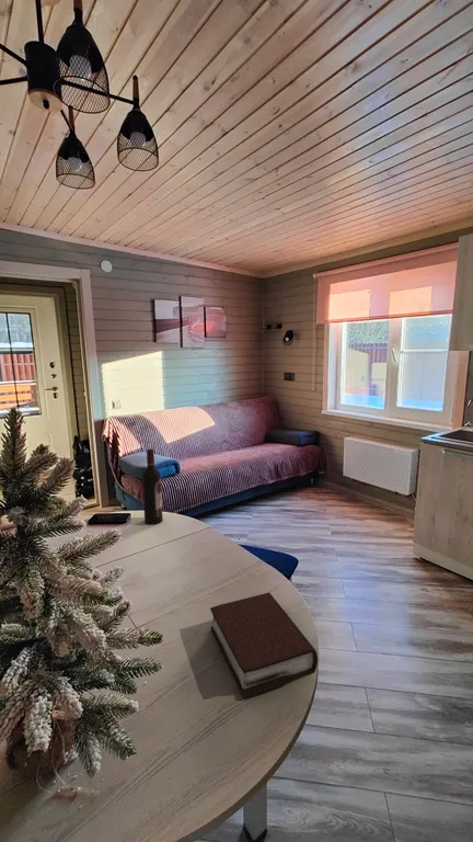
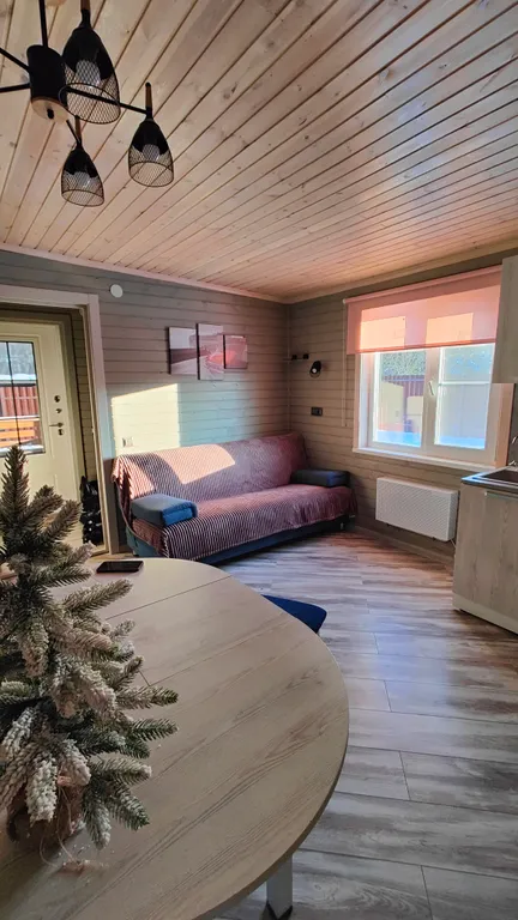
- wine bottle (151, 486)
- bible (259, 637)
